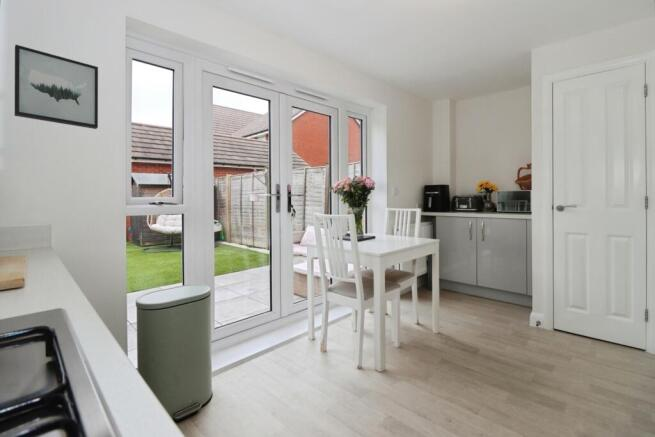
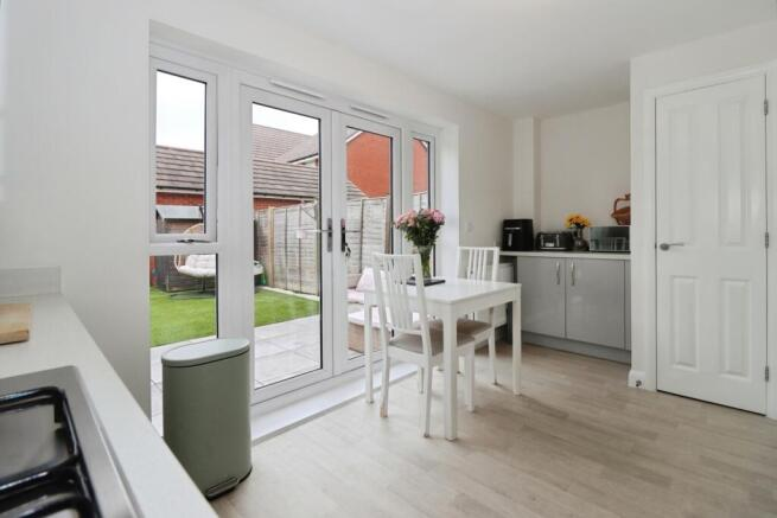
- wall art (58, 89)
